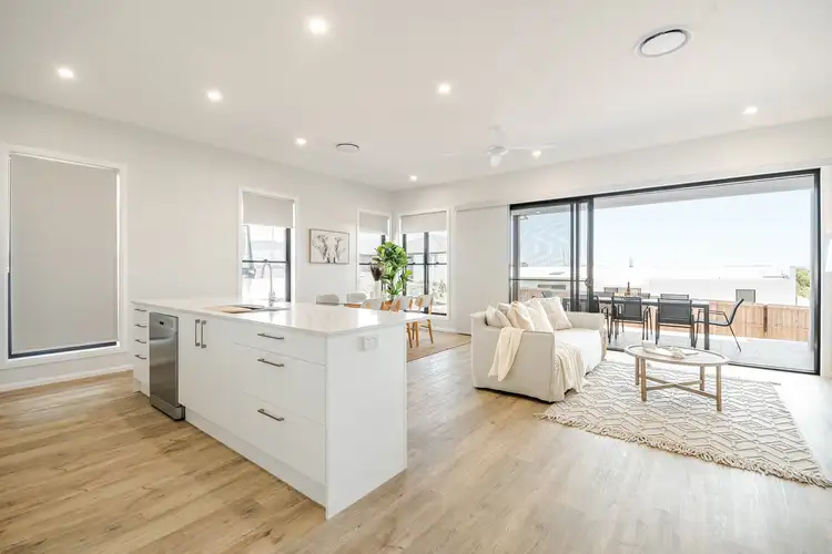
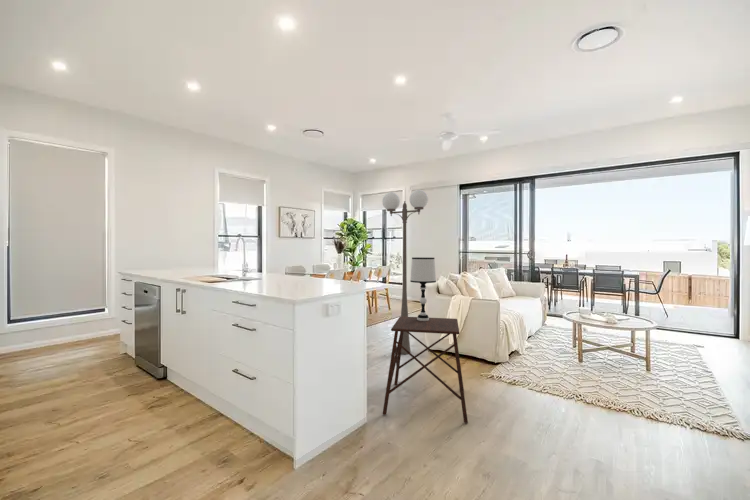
+ table lamp (423, 288)
+ floor lamp (404, 271)
+ side table (427, 363)
